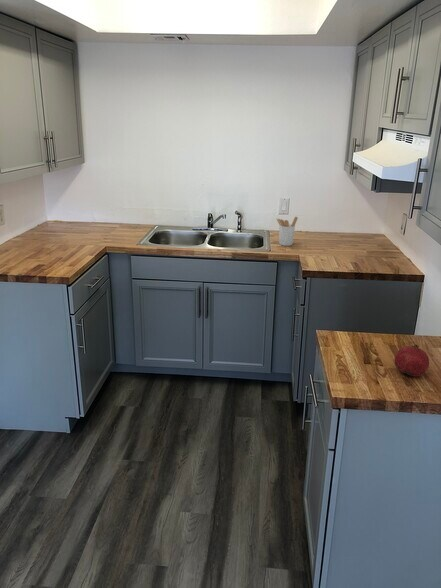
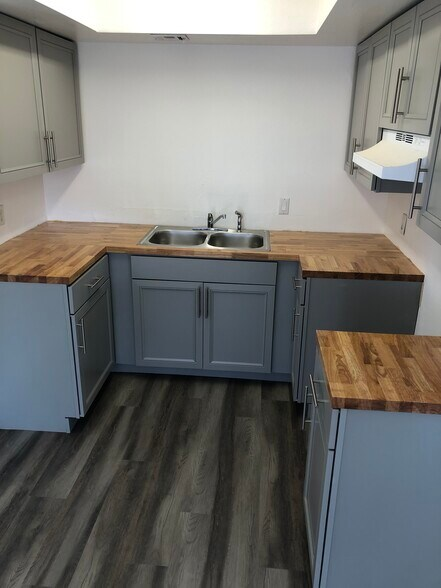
- utensil holder (285, 230)
- fruit (412, 358)
